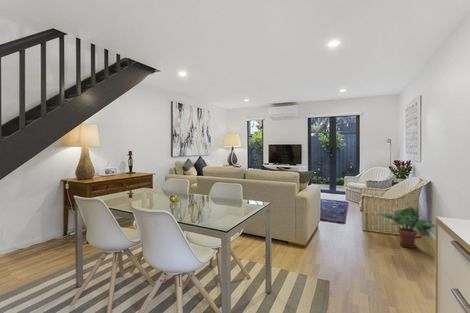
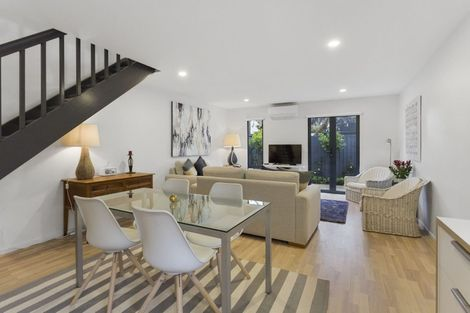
- potted plant (406, 224)
